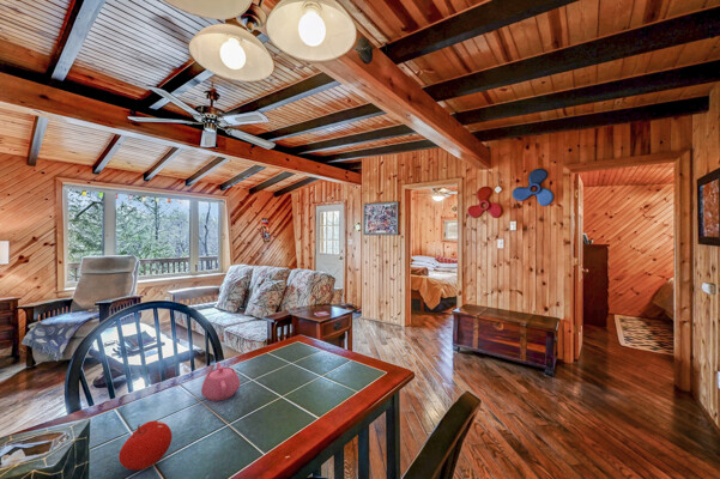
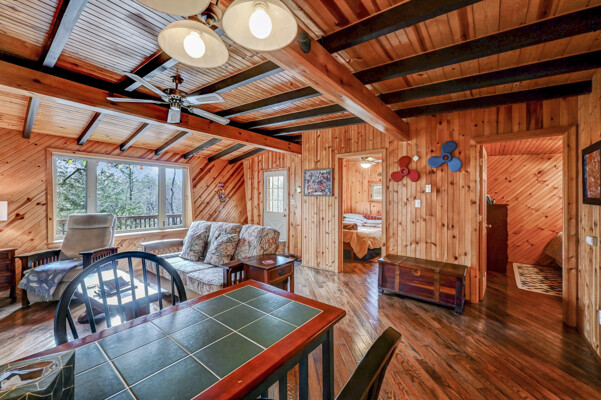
- fruit (146, 443)
- teapot (220, 380)
